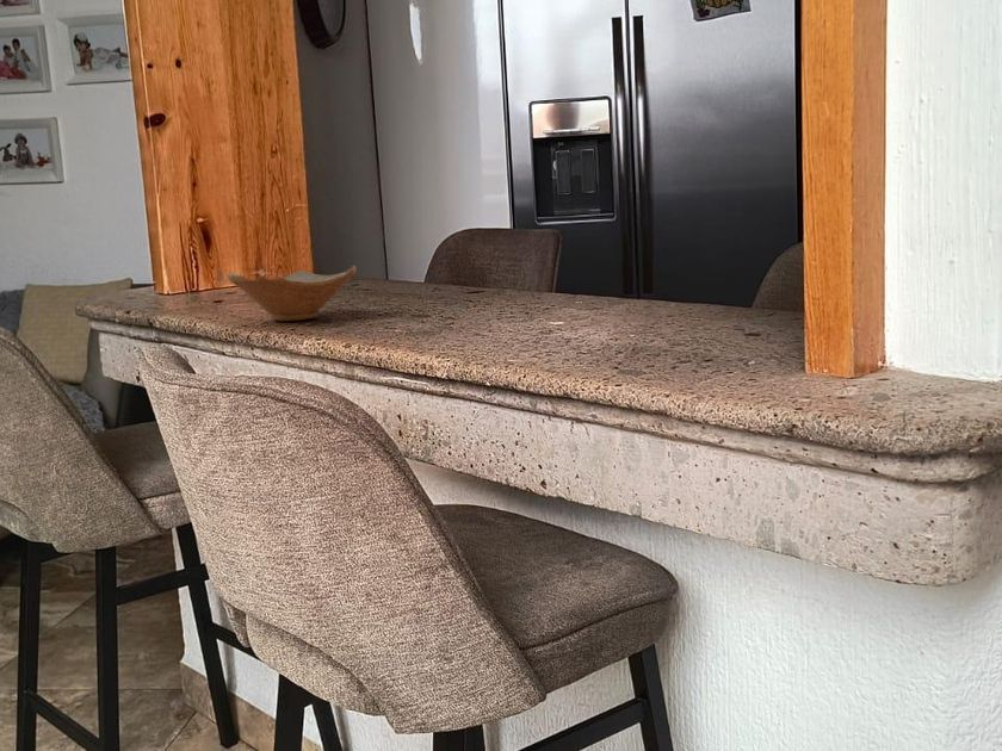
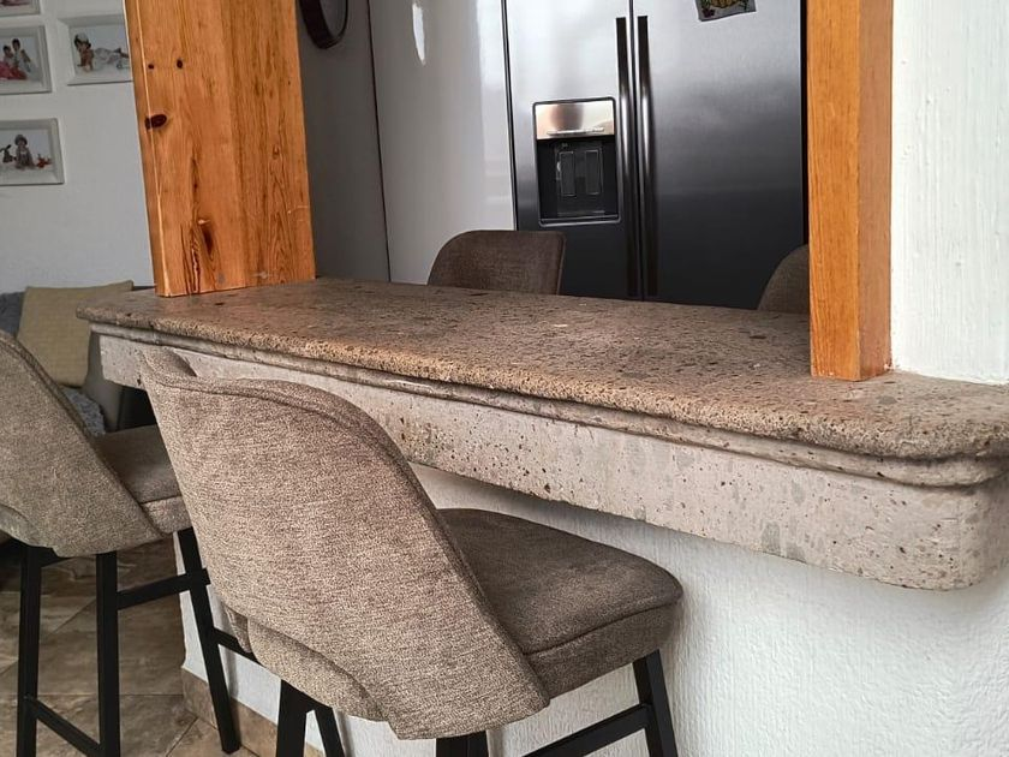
- ceramic bowl (293, 293)
